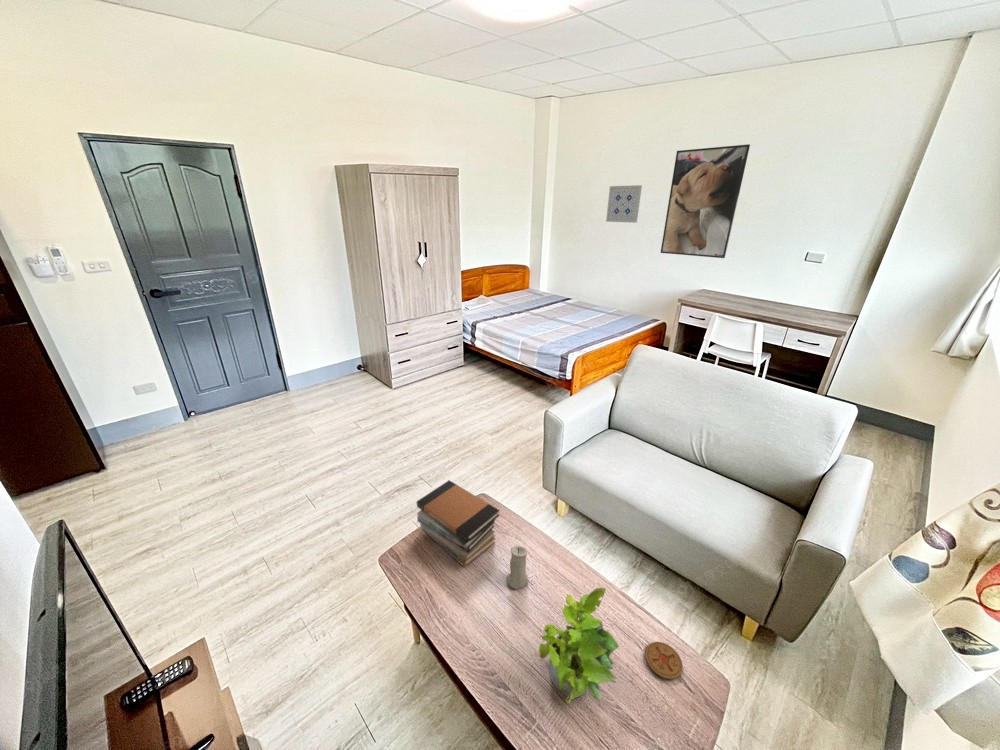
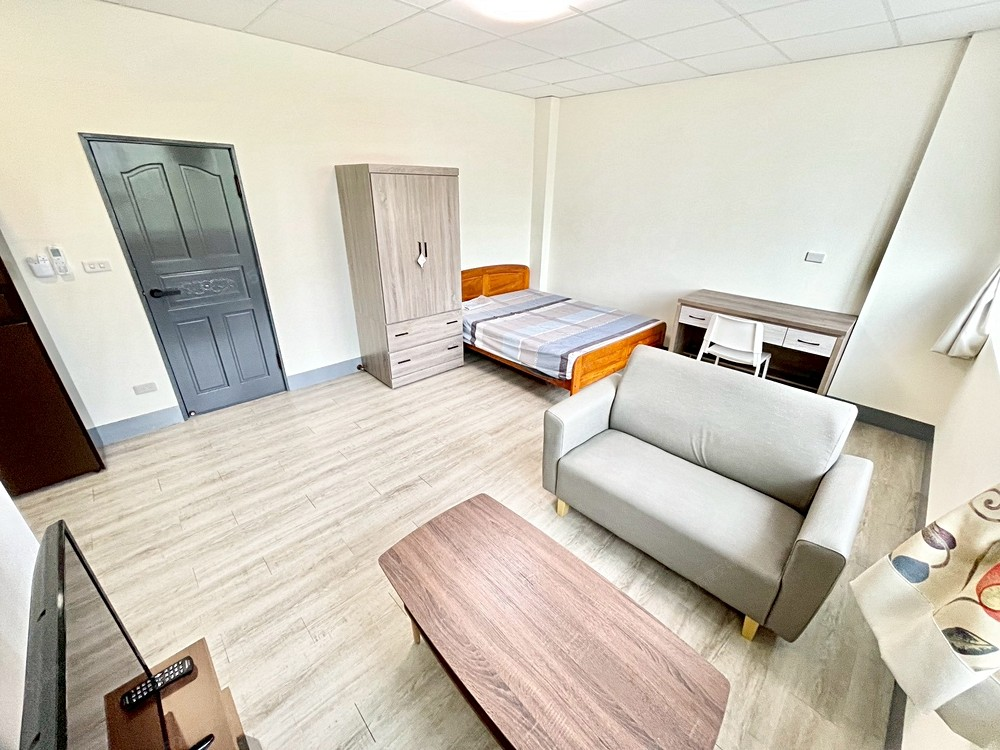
- wall art (623, 204)
- candle (518, 565)
- book stack (456, 520)
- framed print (700, 204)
- coaster (663, 659)
- potted plant (580, 654)
